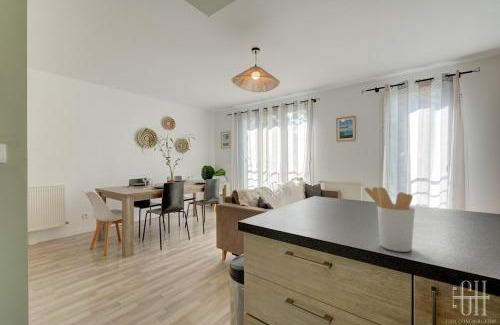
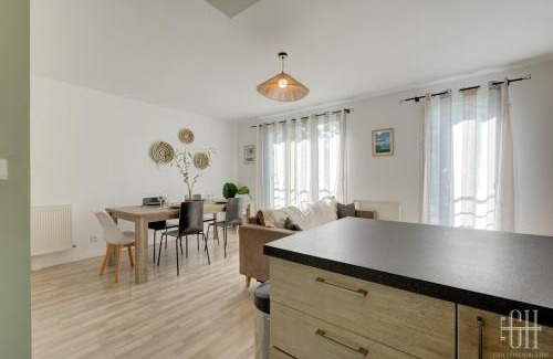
- utensil holder (388, 215)
